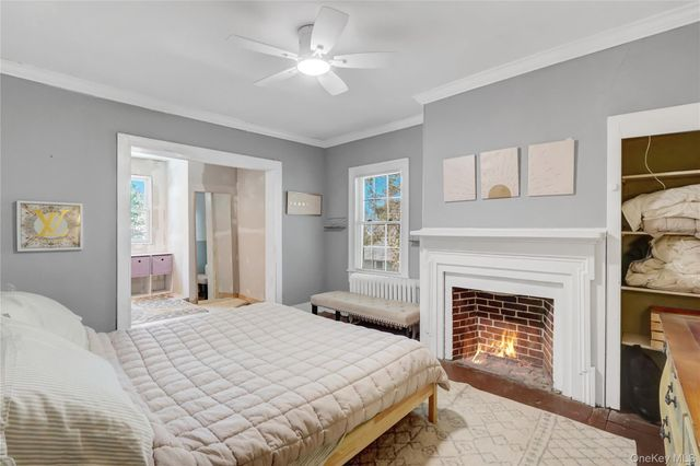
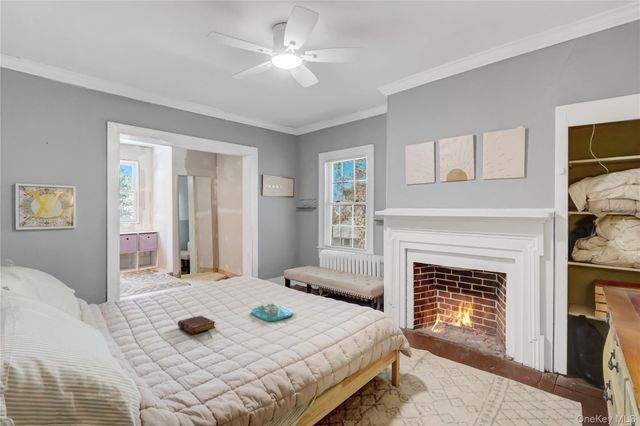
+ book (196, 324)
+ decorative tray (272, 304)
